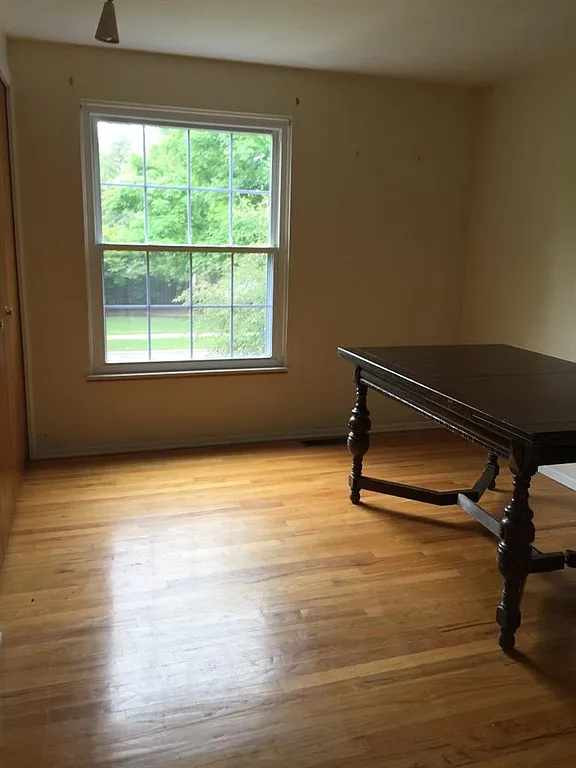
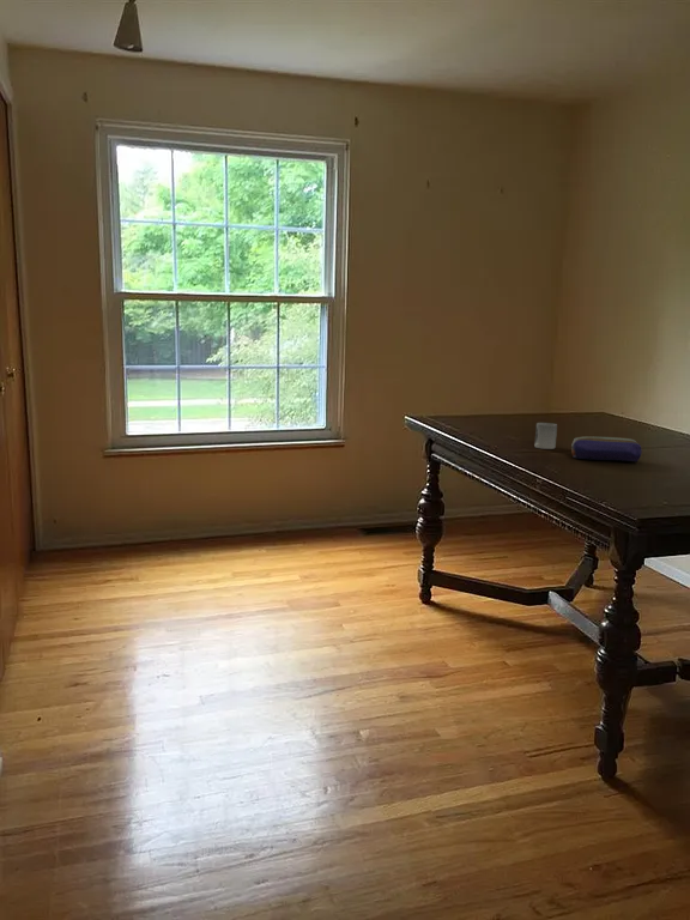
+ cup (546, 435)
+ pencil case (606, 448)
